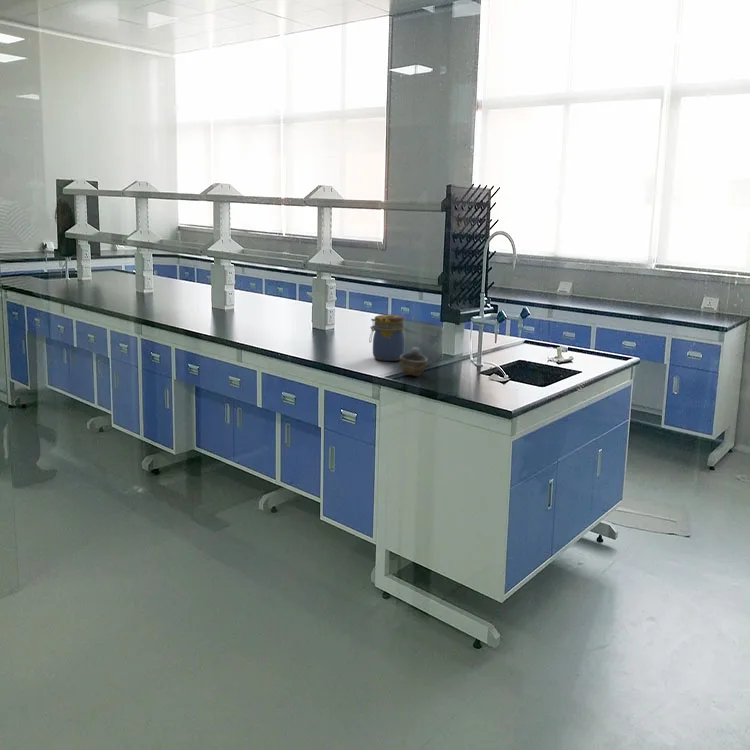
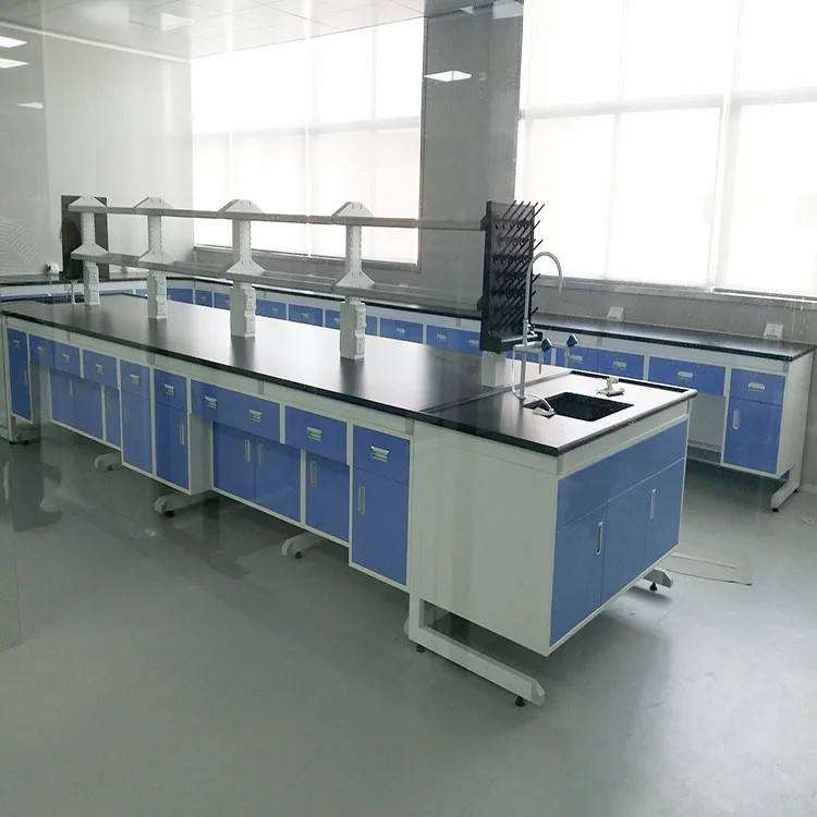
- cup (414, 362)
- jar (387, 336)
